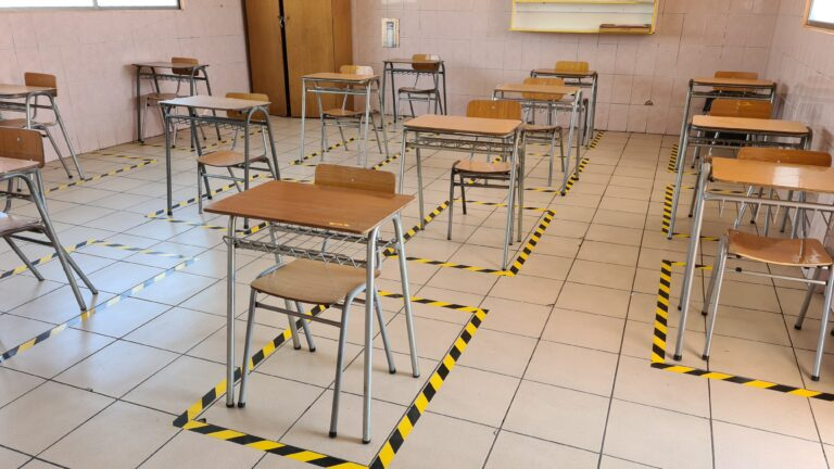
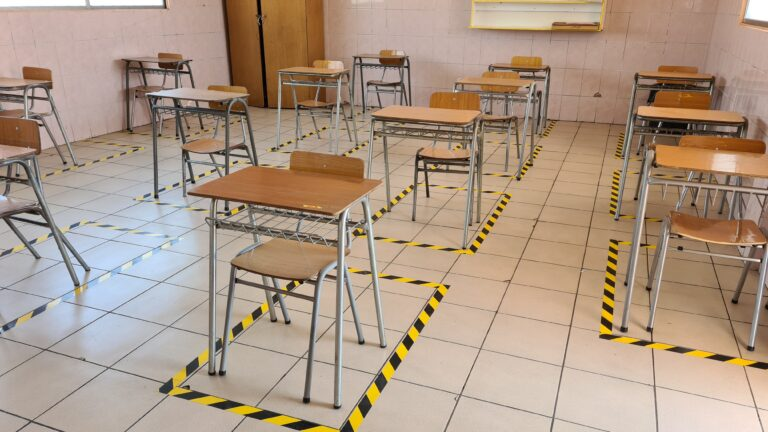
- wall art (390, 33)
